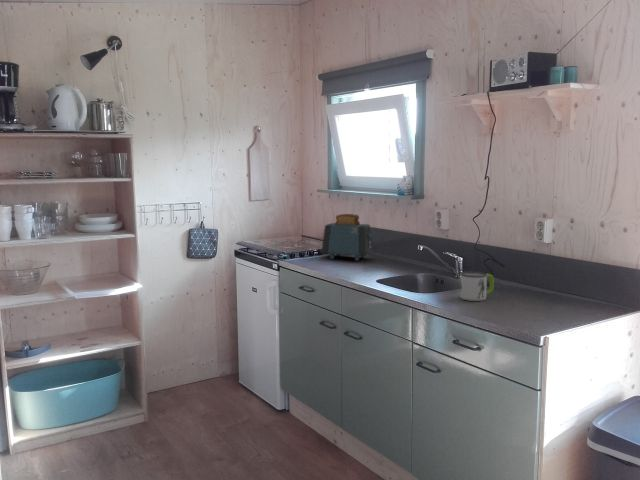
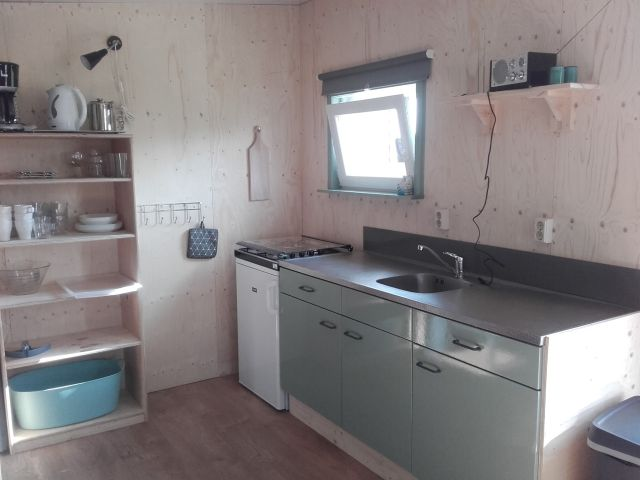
- mug (477, 285)
- toaster (347, 236)
